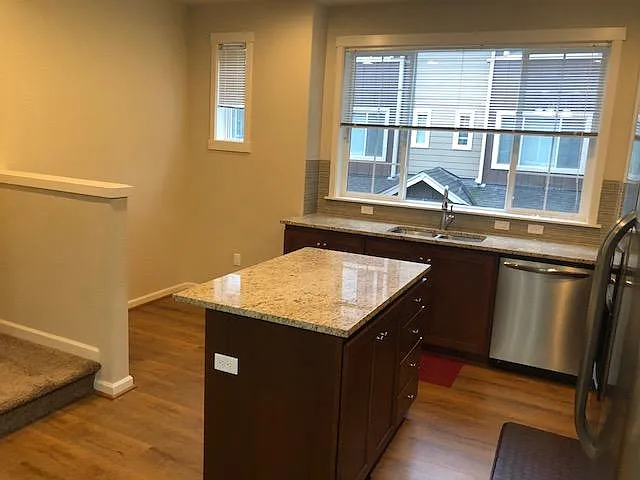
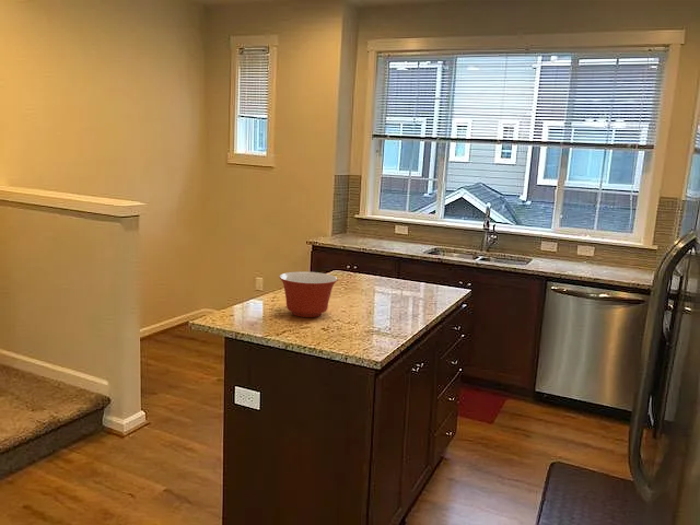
+ mixing bowl (307, 295)
